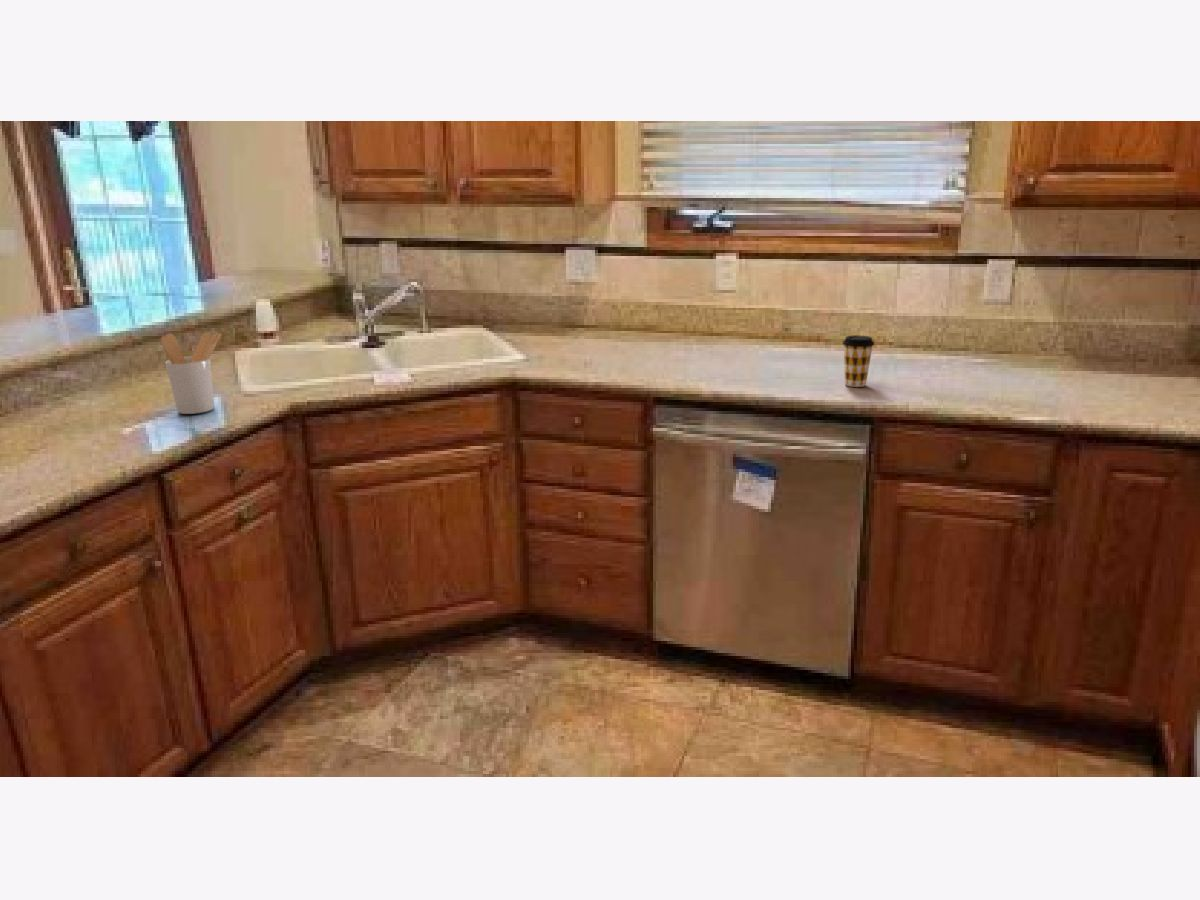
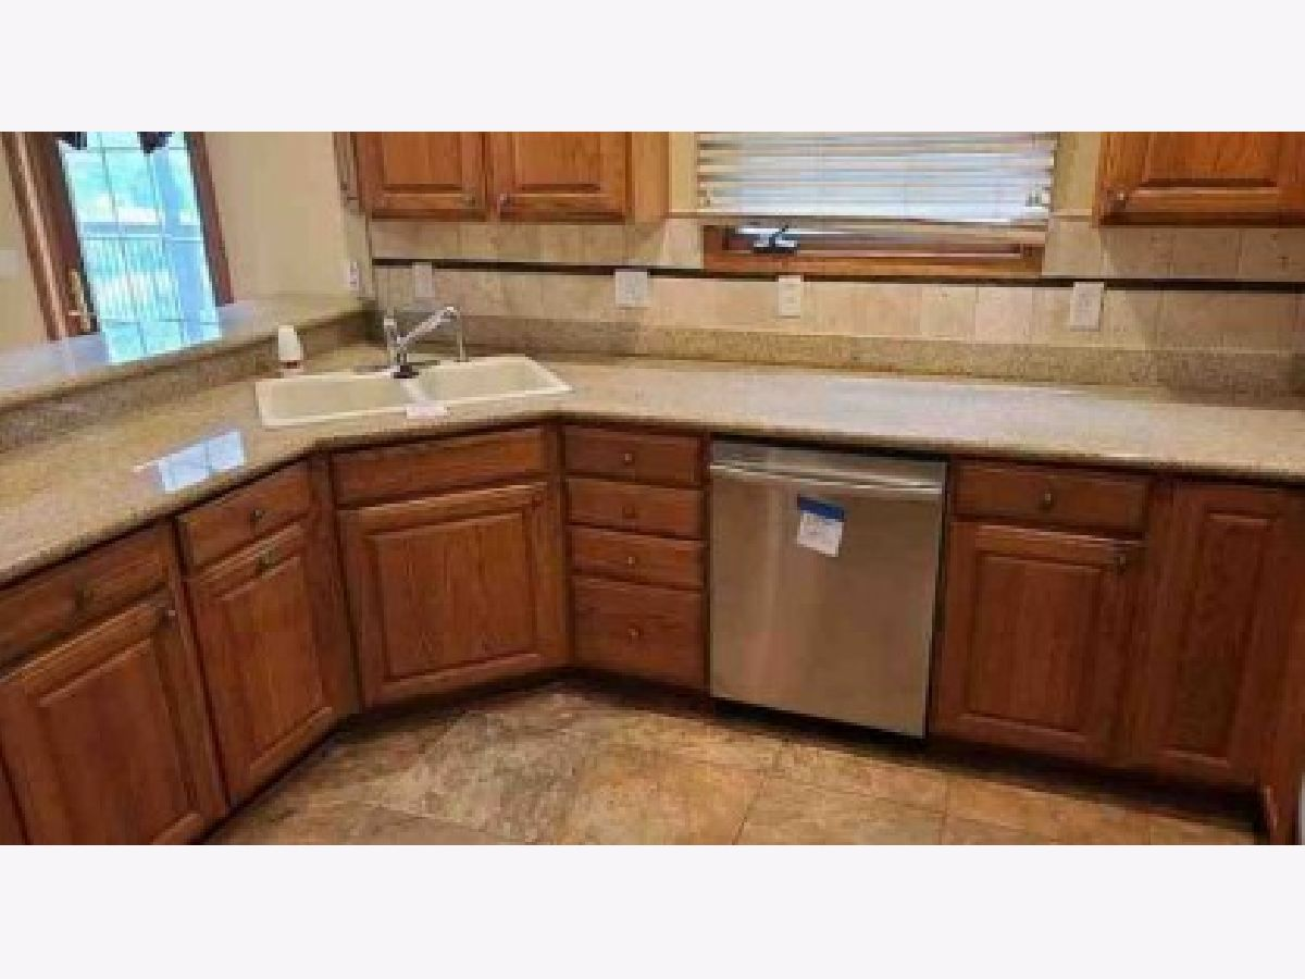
- coffee cup (857, 361)
- utensil holder (198, 370)
